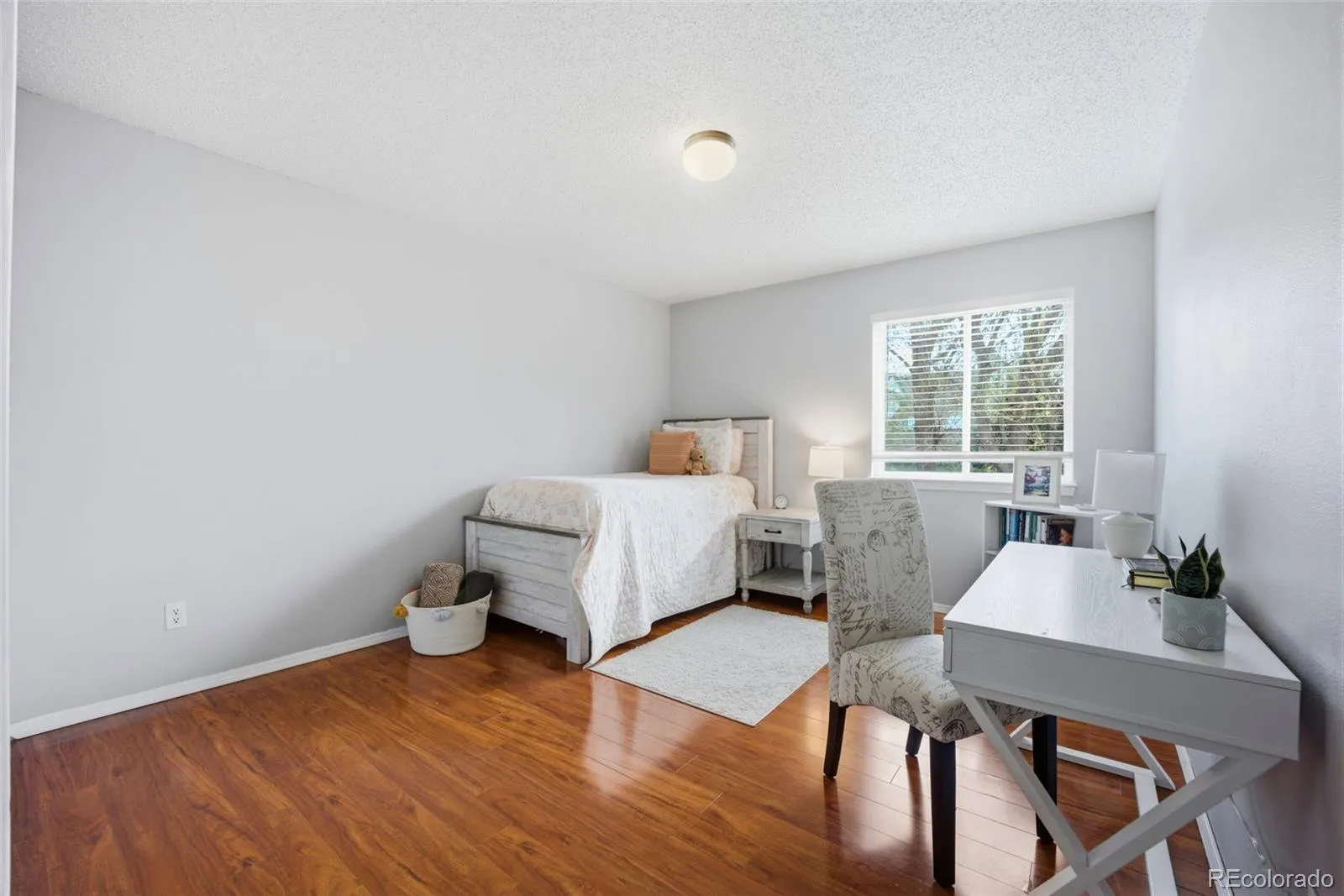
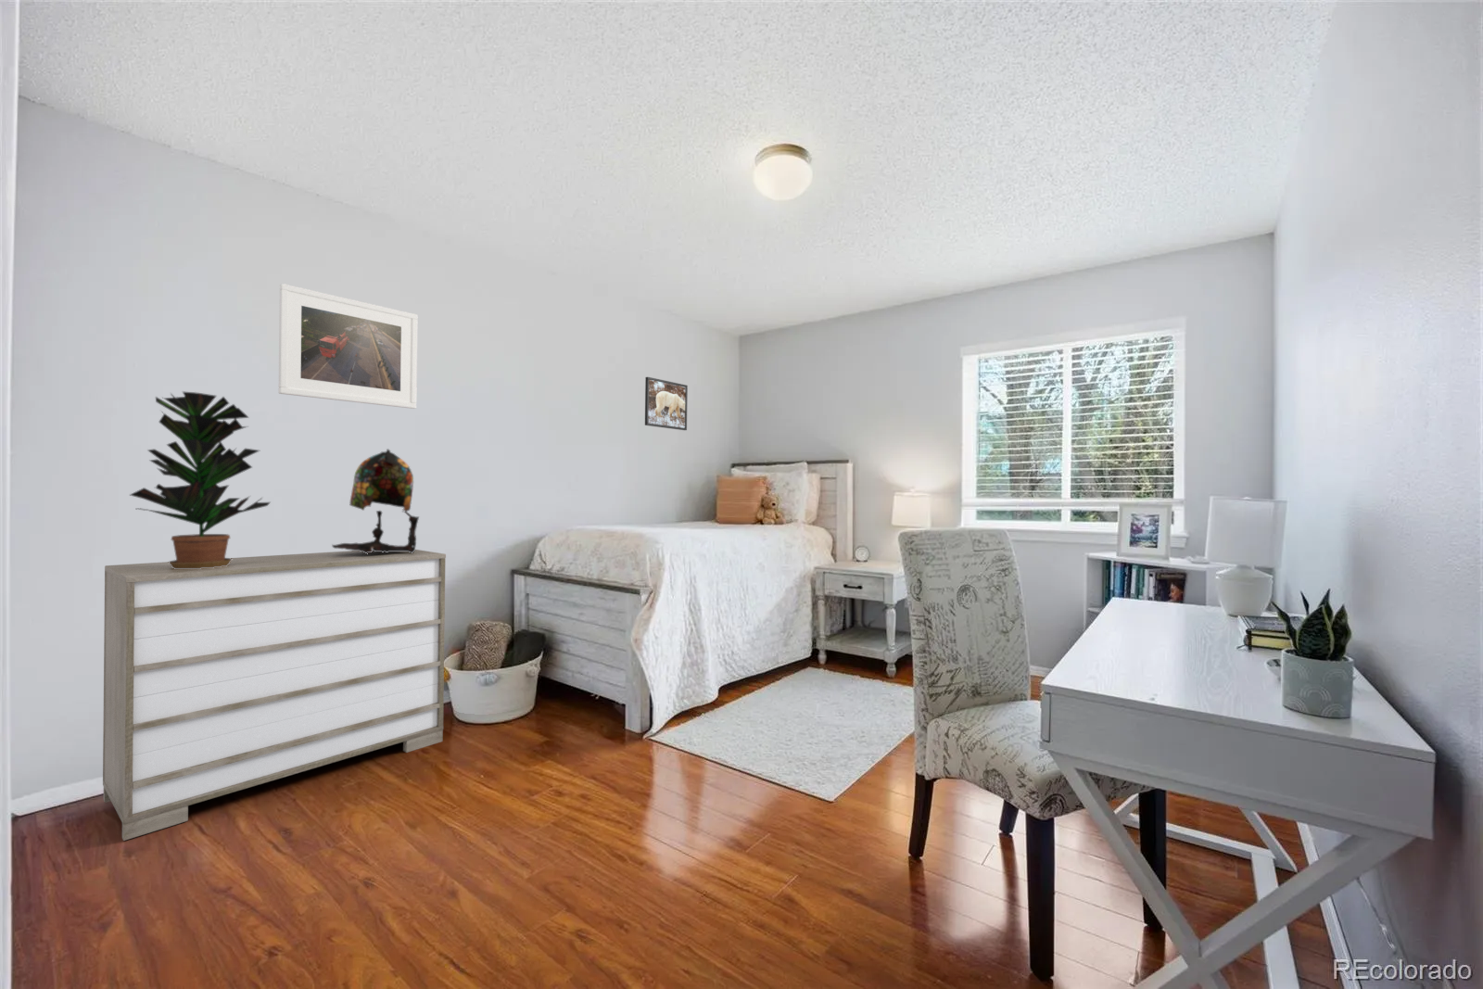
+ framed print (666, 404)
+ dresser (292, 662)
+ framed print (353, 350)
+ table lamp (380, 500)
+ potted plant (195, 479)
